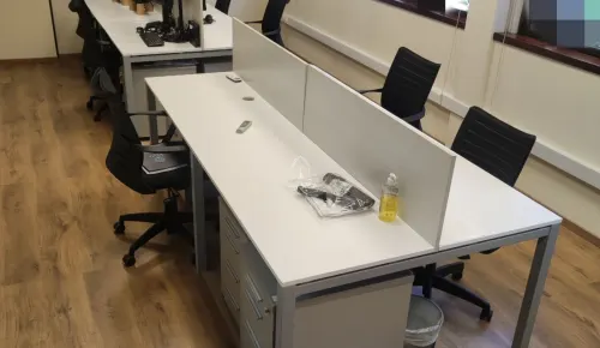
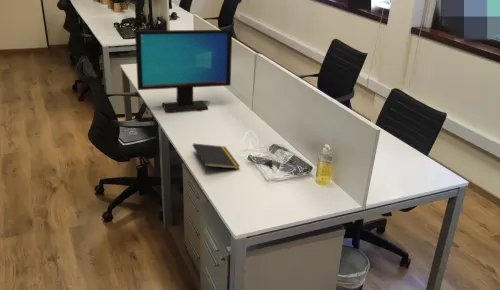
+ notepad (215, 155)
+ computer monitor (184, 69)
